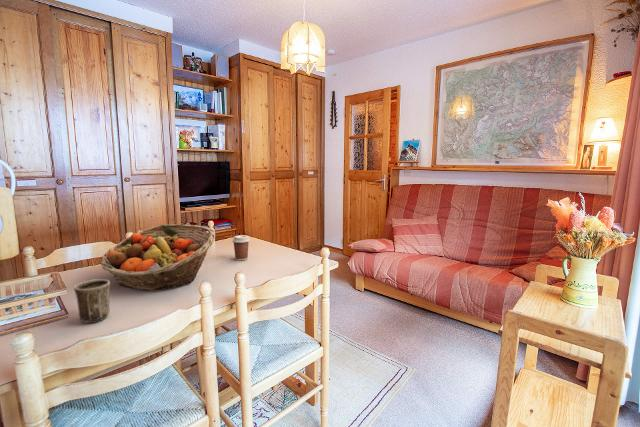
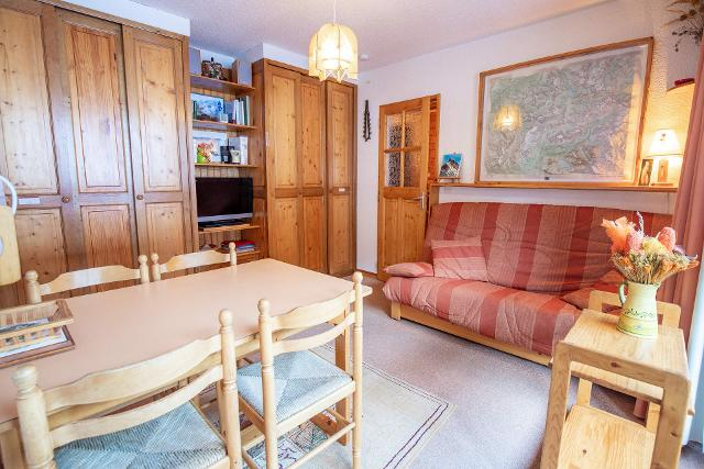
- fruit basket (161, 254)
- coffee cup (241, 247)
- mug (91, 300)
